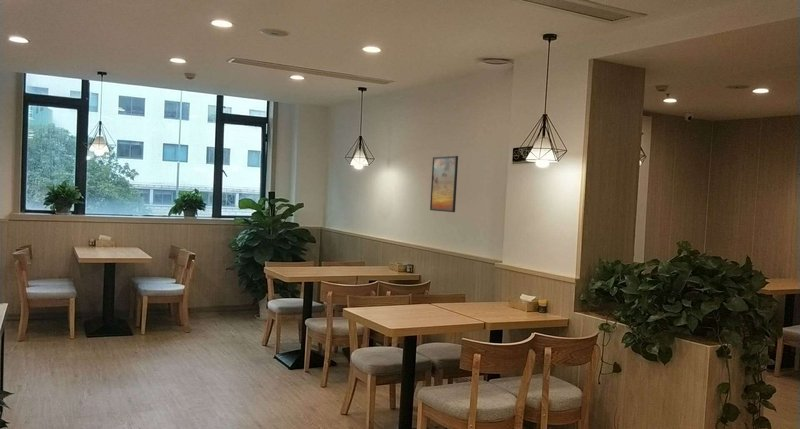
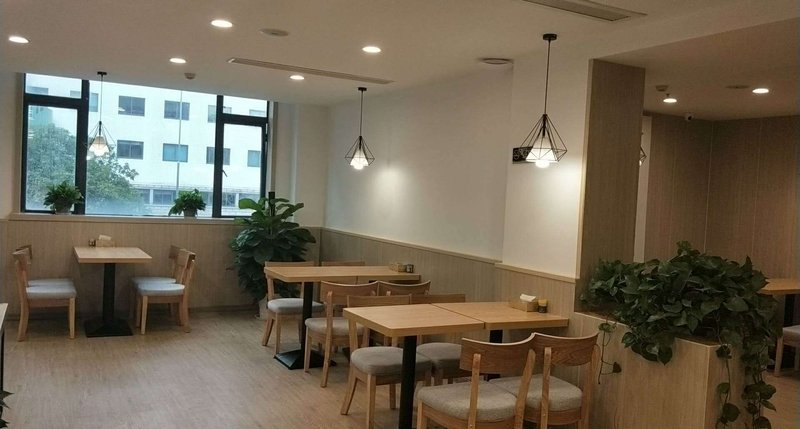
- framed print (443, 184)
